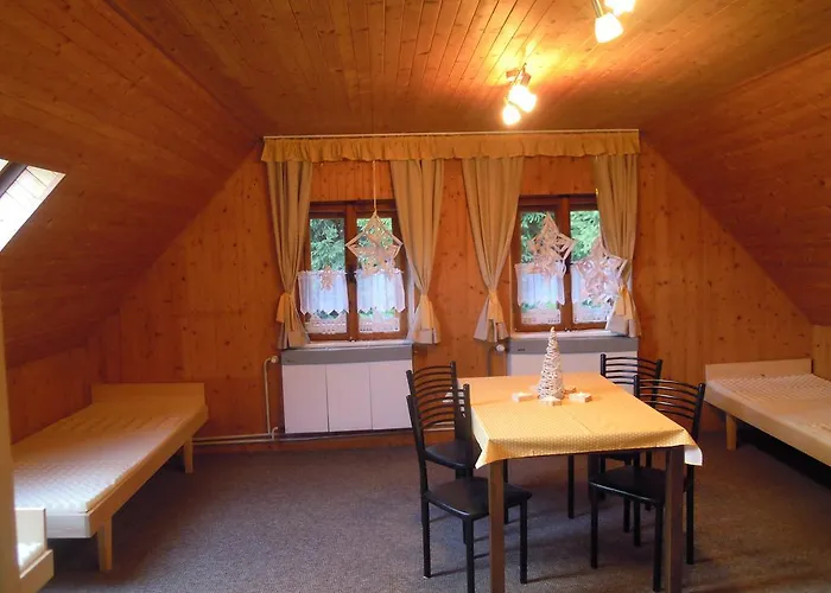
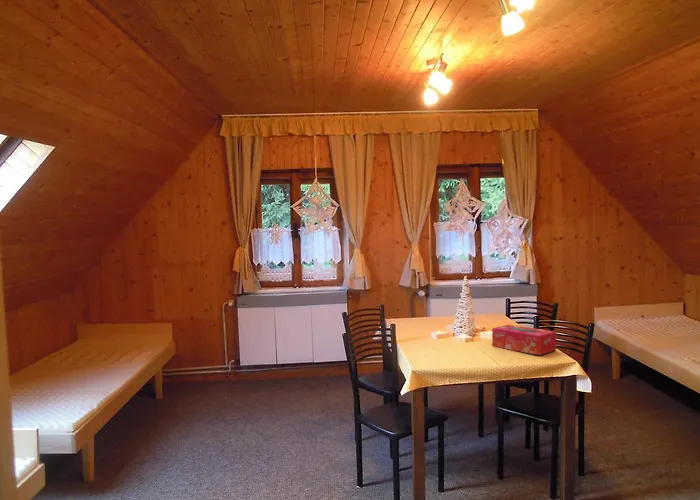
+ tissue box (523, 339)
